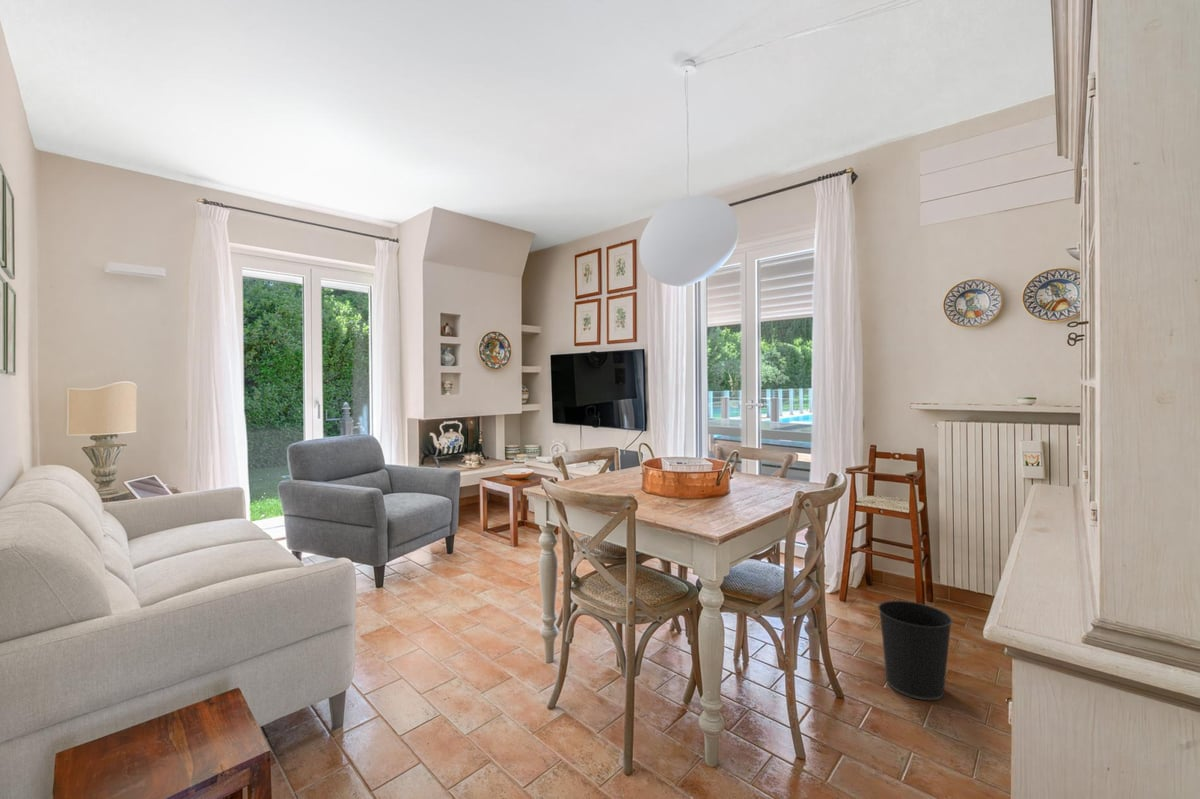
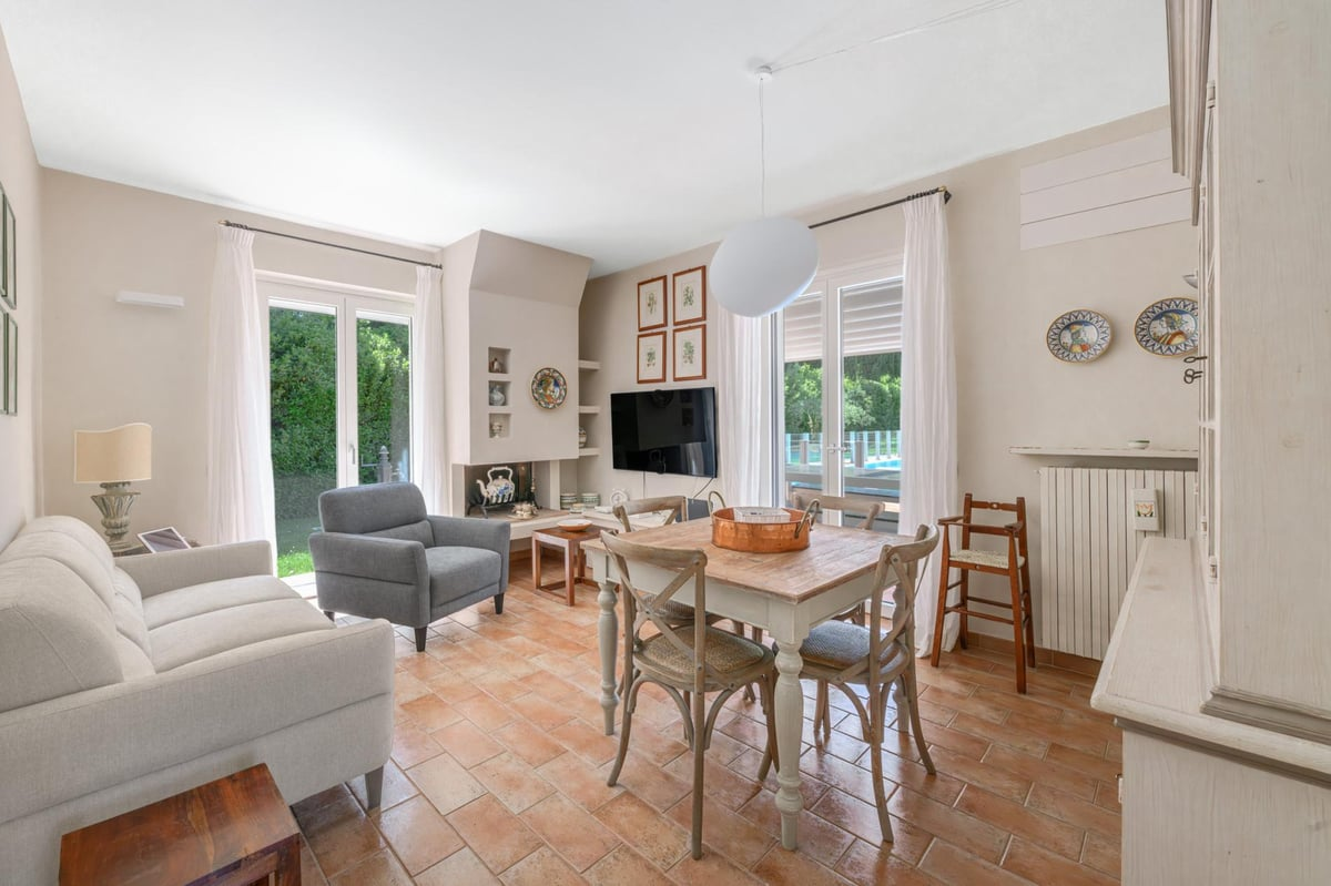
- wastebasket (914, 649)
